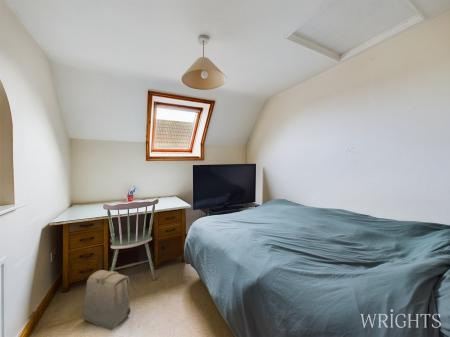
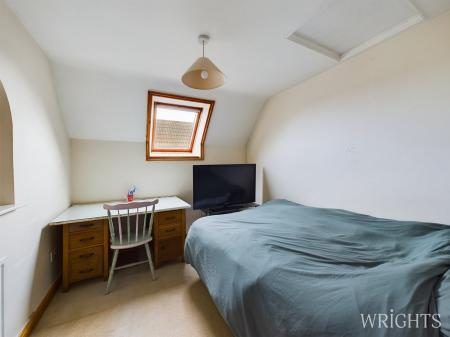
- backpack (108, 294)
